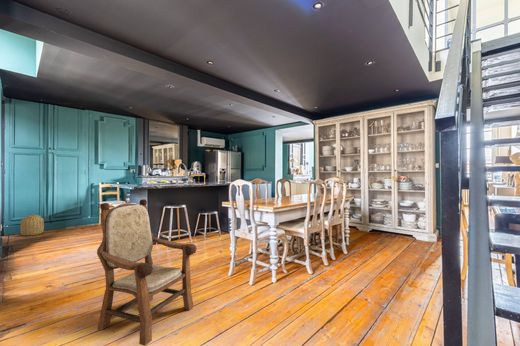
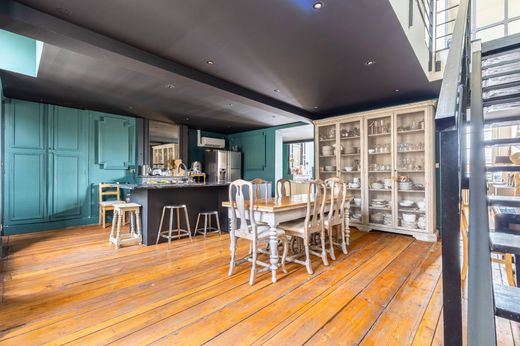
- basket (32, 224)
- armchair (147, 259)
